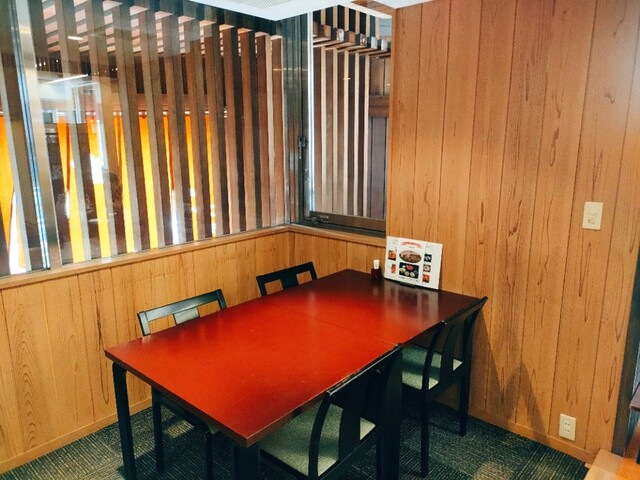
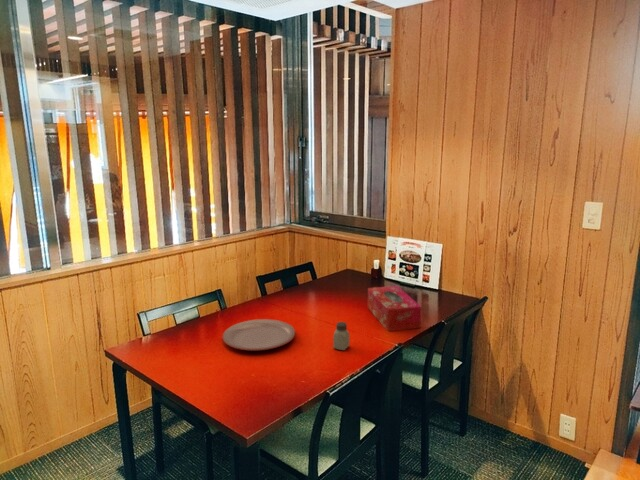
+ saltshaker (341, 335)
+ tissue box (392, 307)
+ plate (259, 335)
